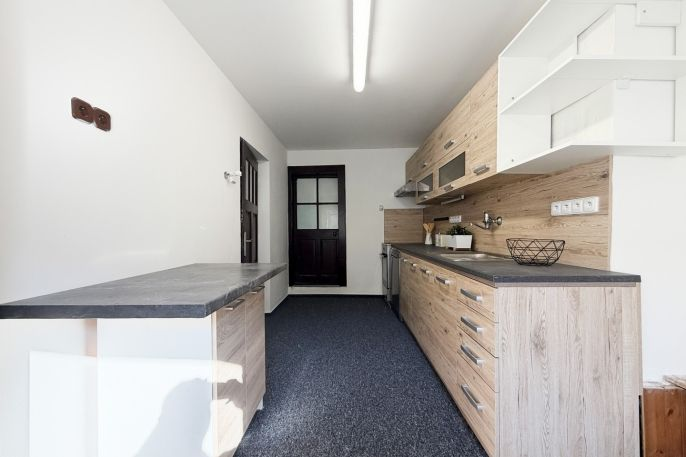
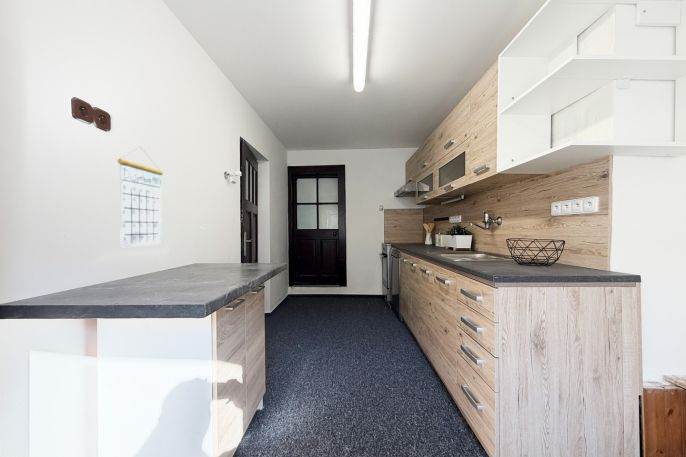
+ calendar (142, 196)
